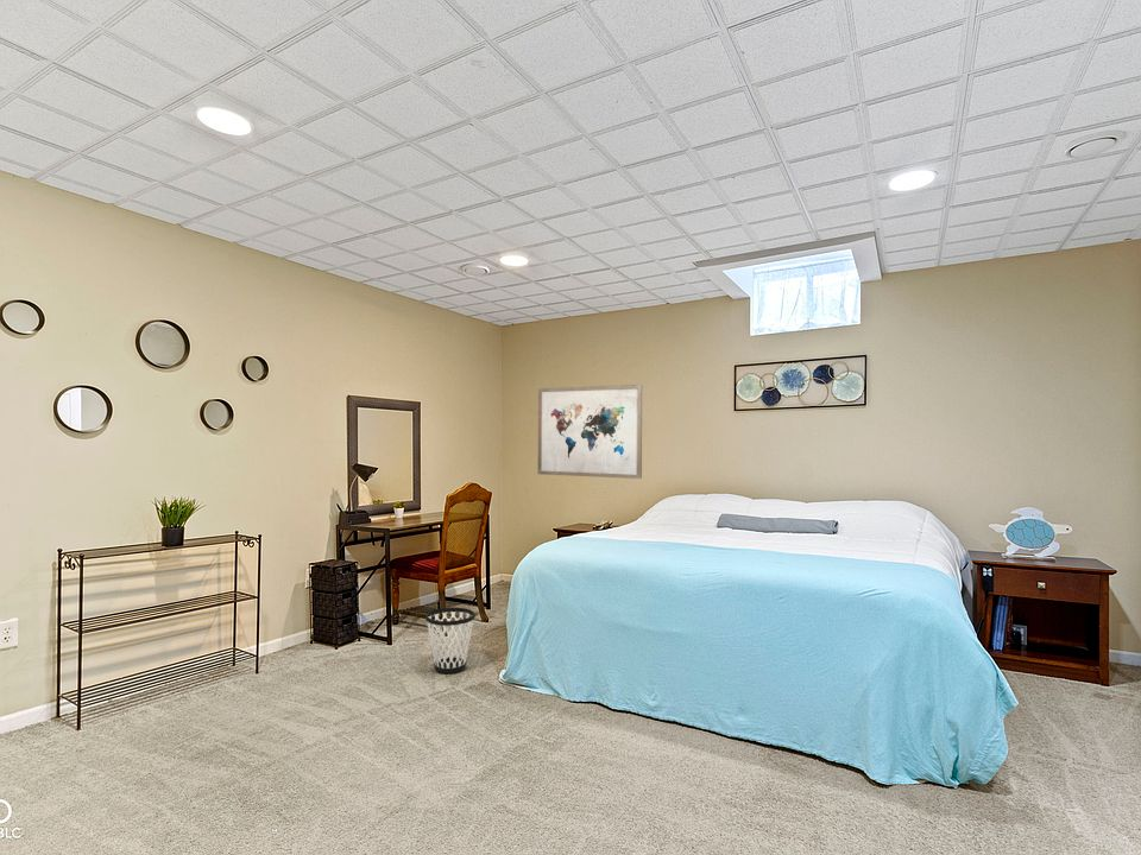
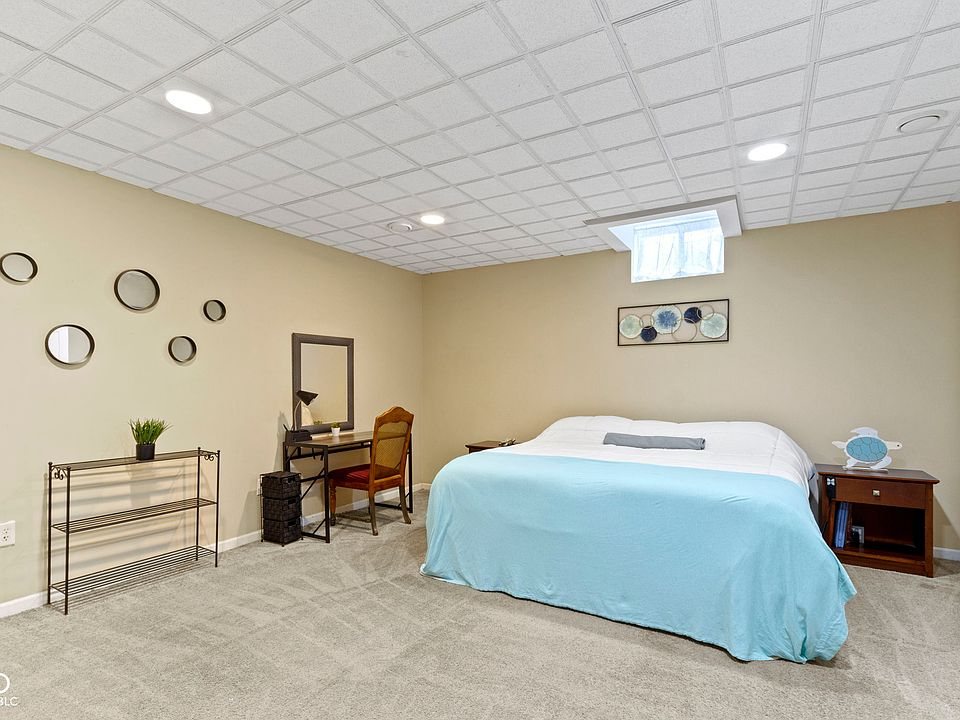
- wastebasket (448, 641)
- wall art (587, 431)
